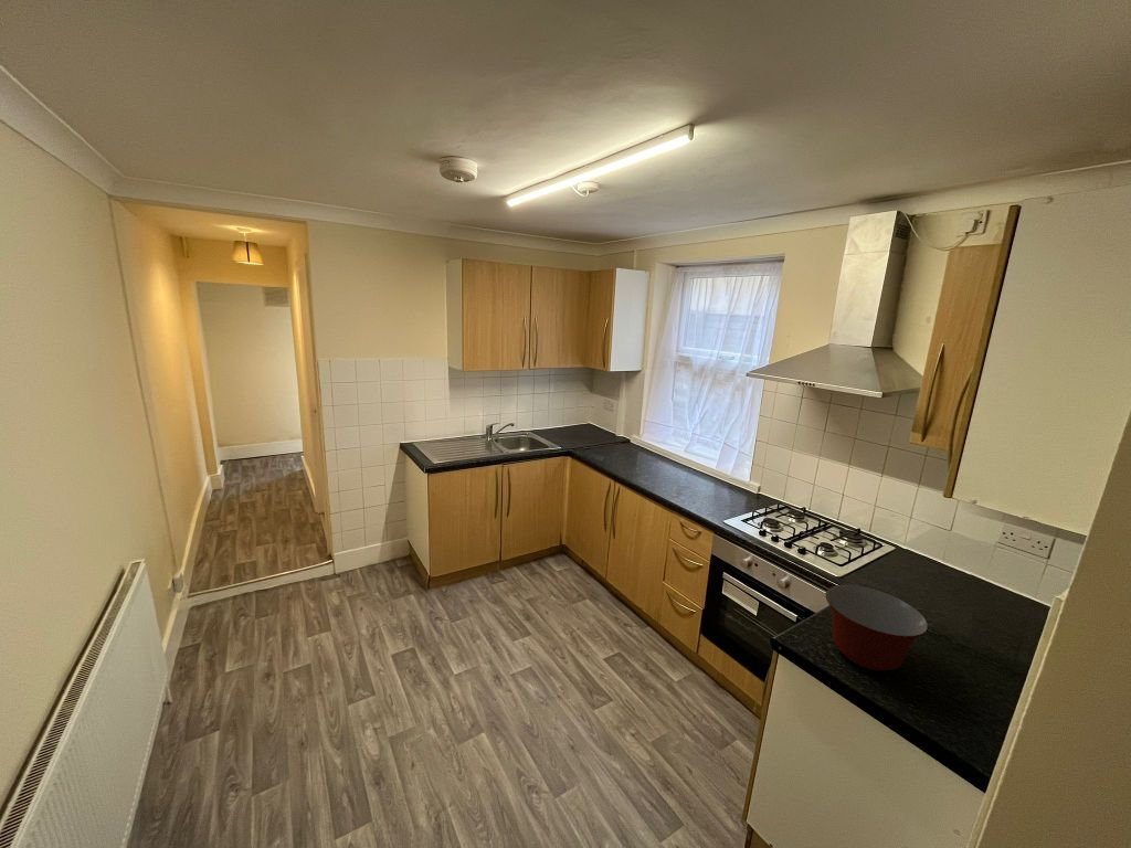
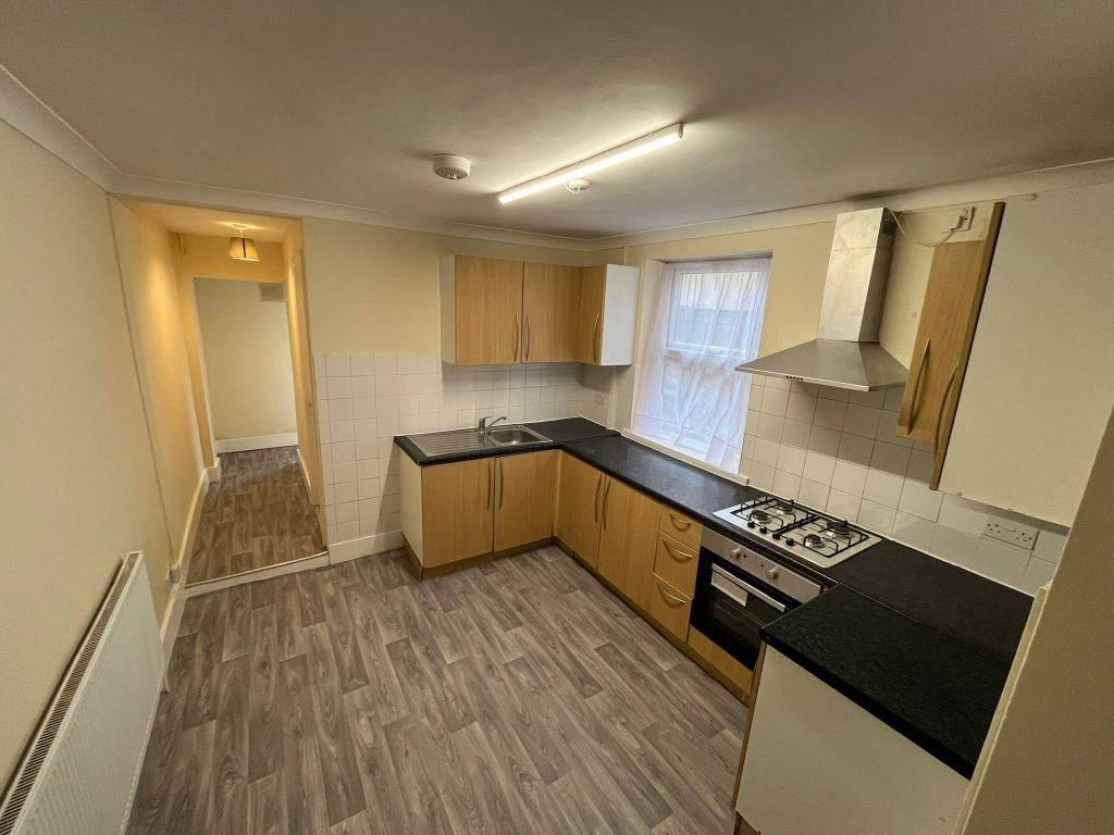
- mixing bowl (869, 632)
